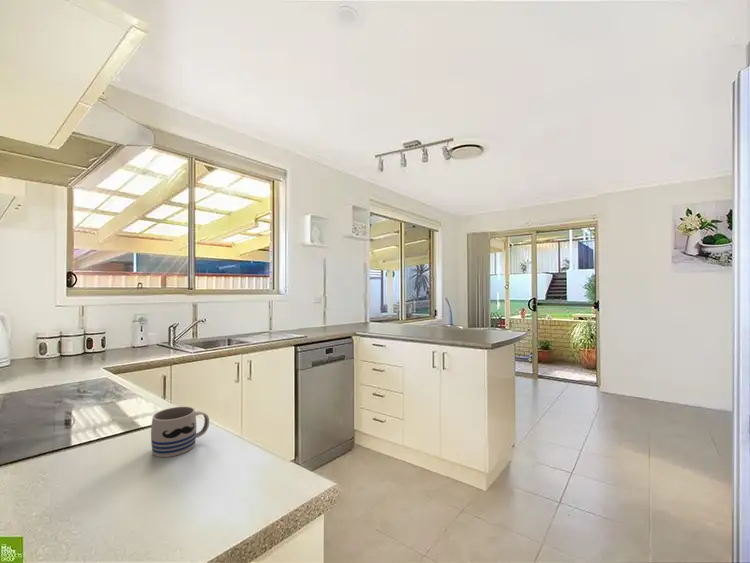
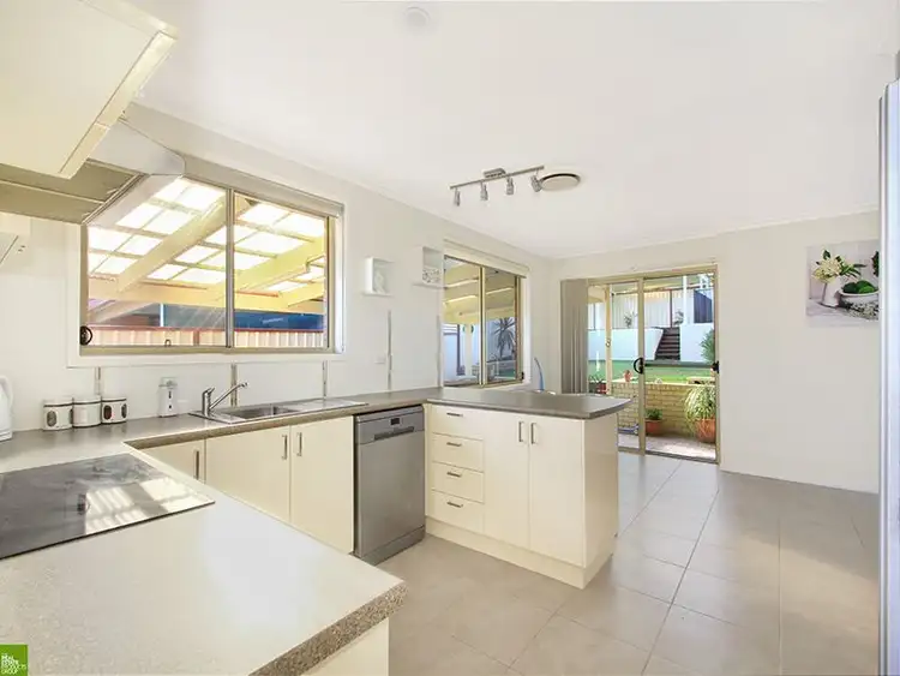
- mug (181, 428)
